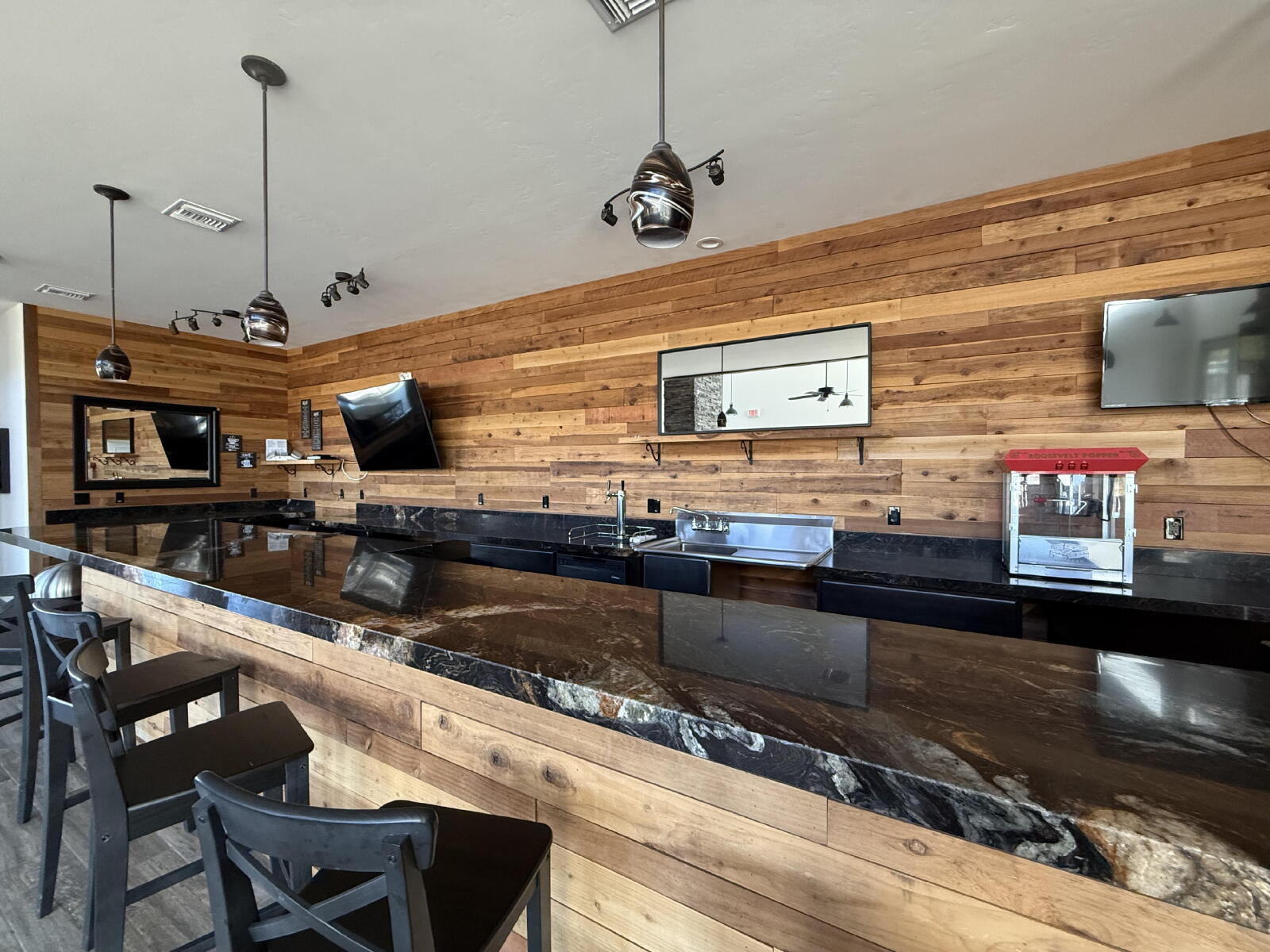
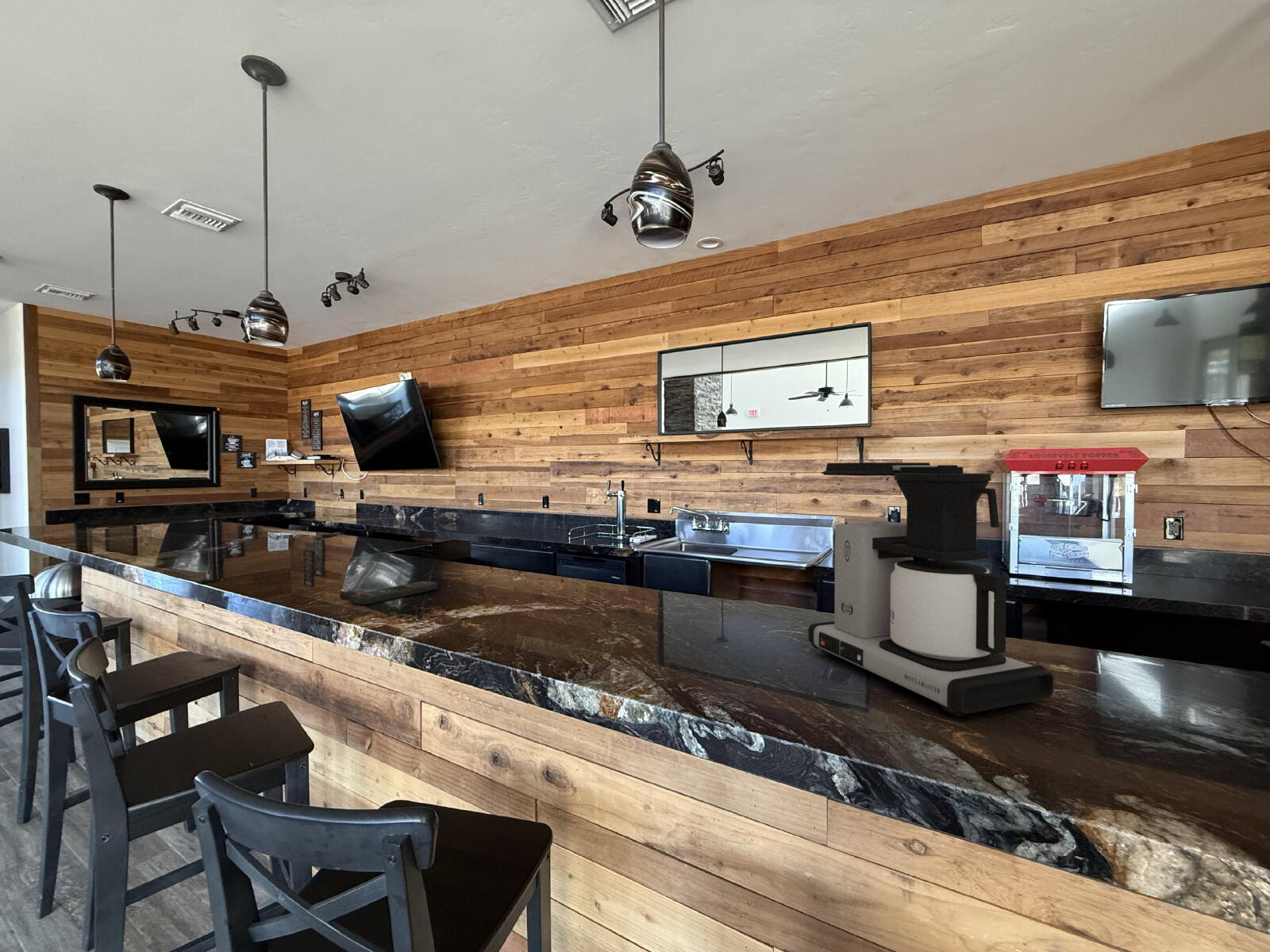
+ remote control (396, 591)
+ coffee maker (915, 569)
